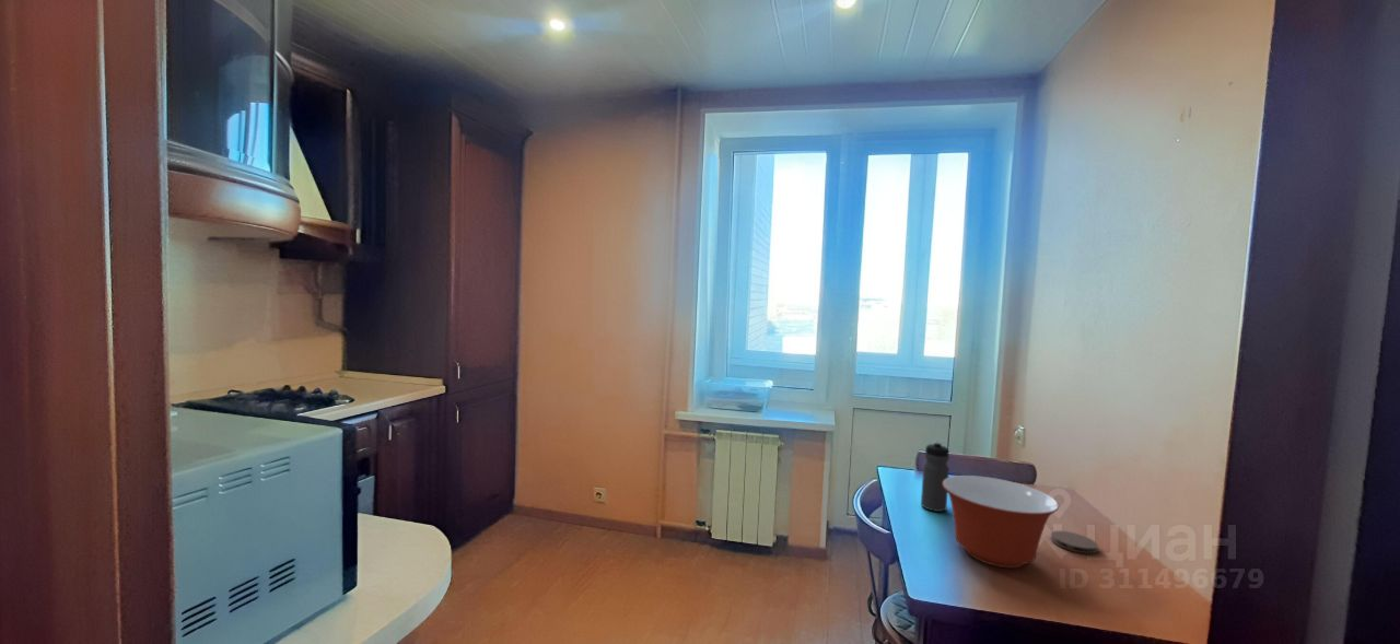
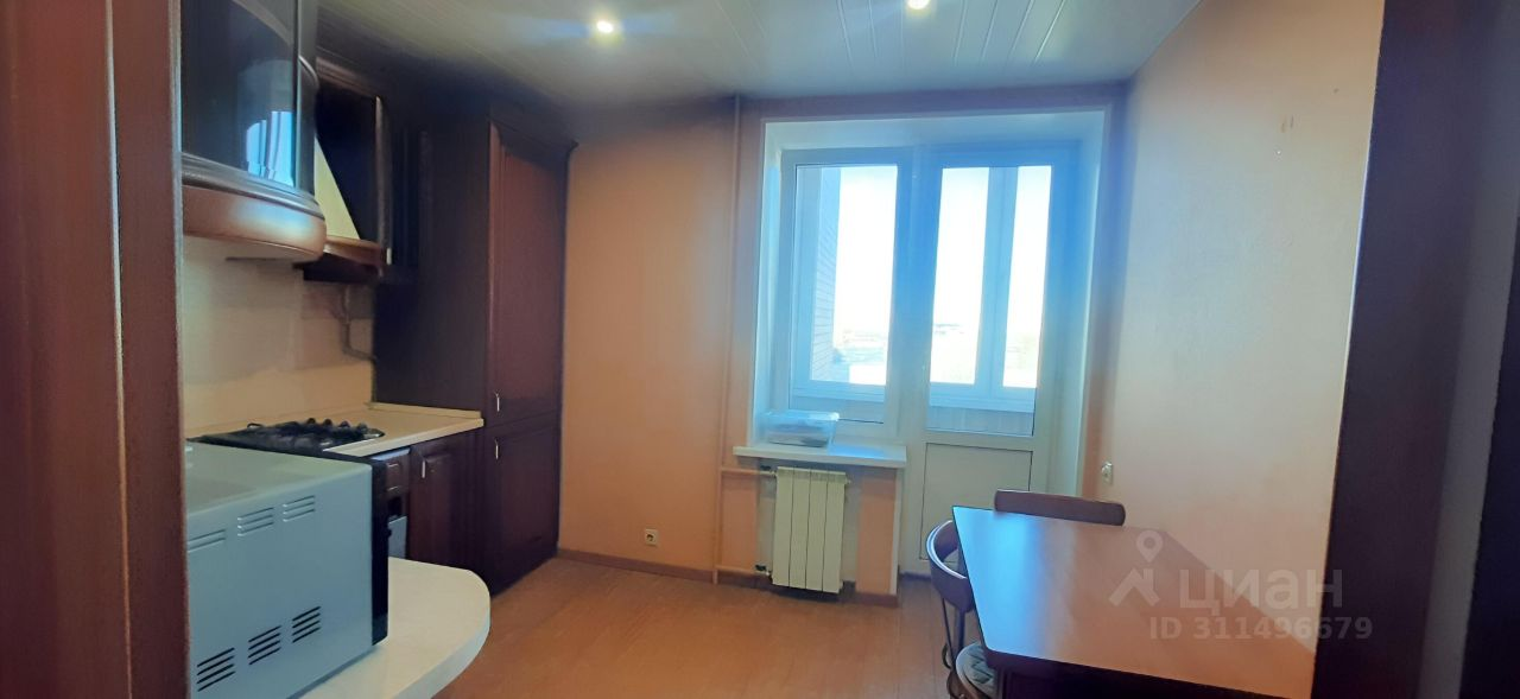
- water bottle (935, 475)
- mixing bowl (995, 524)
- coaster (1073, 541)
